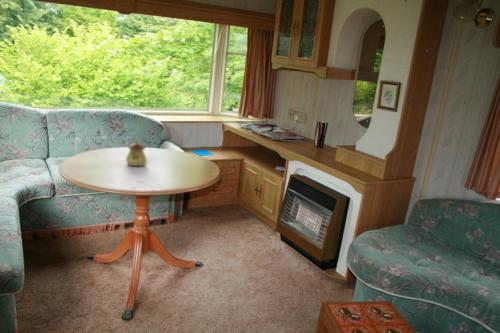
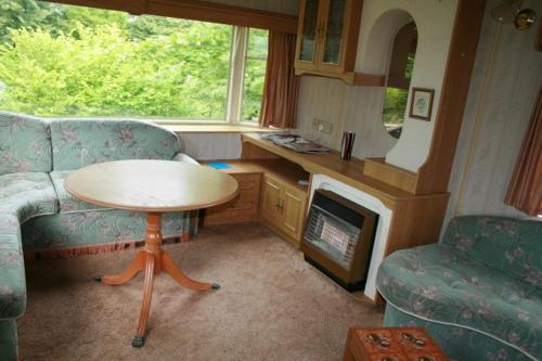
- teapot (137, 152)
